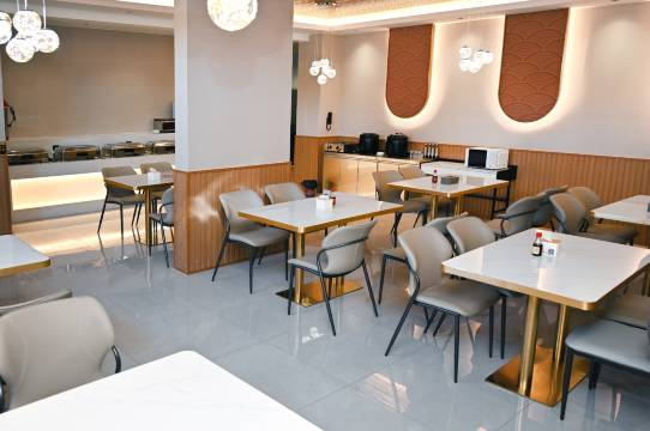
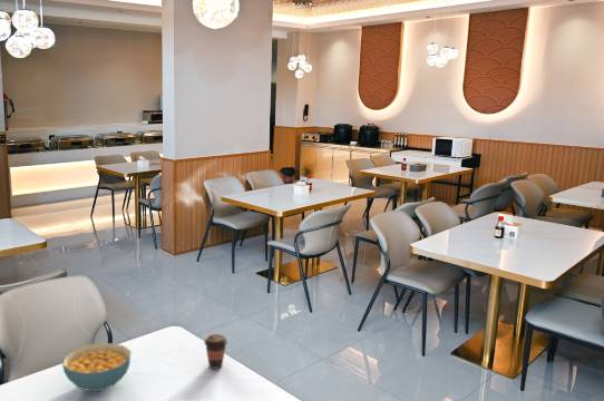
+ cereal bowl (98, 371)
+ coffee cup (215, 351)
